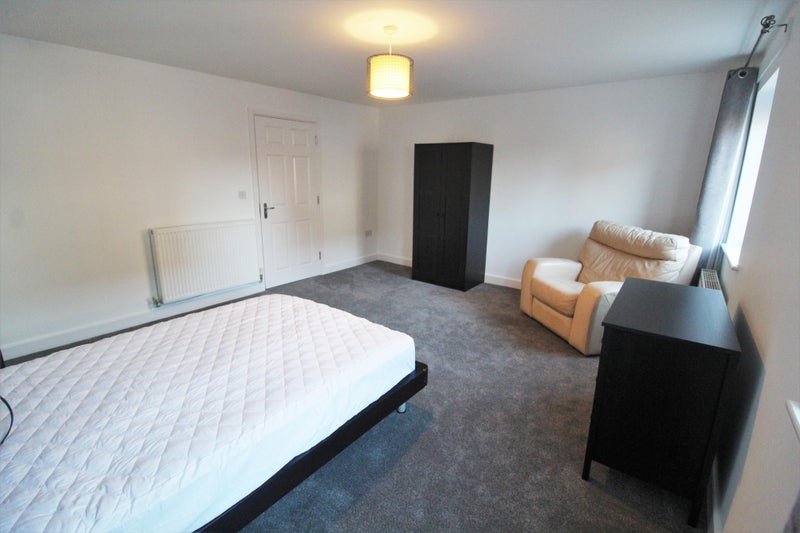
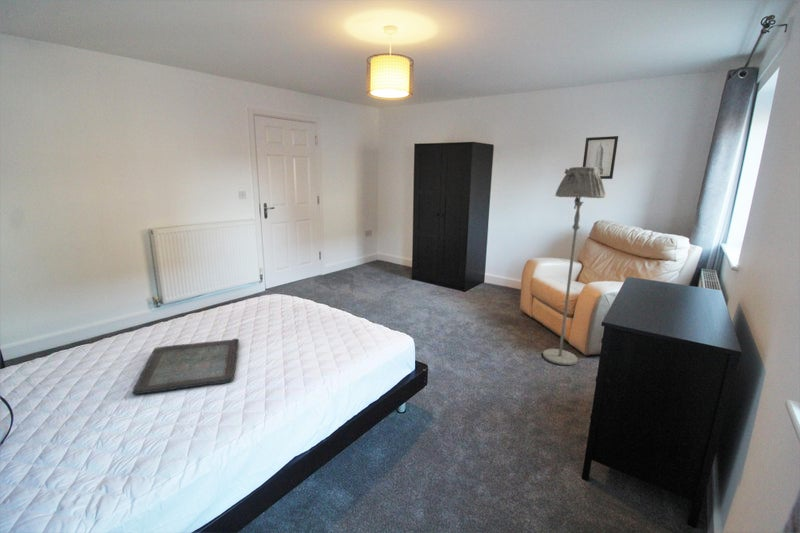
+ serving tray (191, 362)
+ wall art (599, 158)
+ floor lamp (570, 267)
